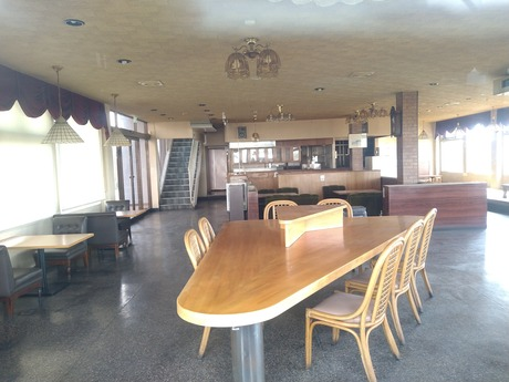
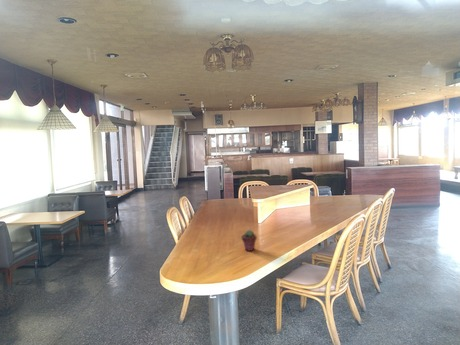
+ potted succulent (249, 239)
